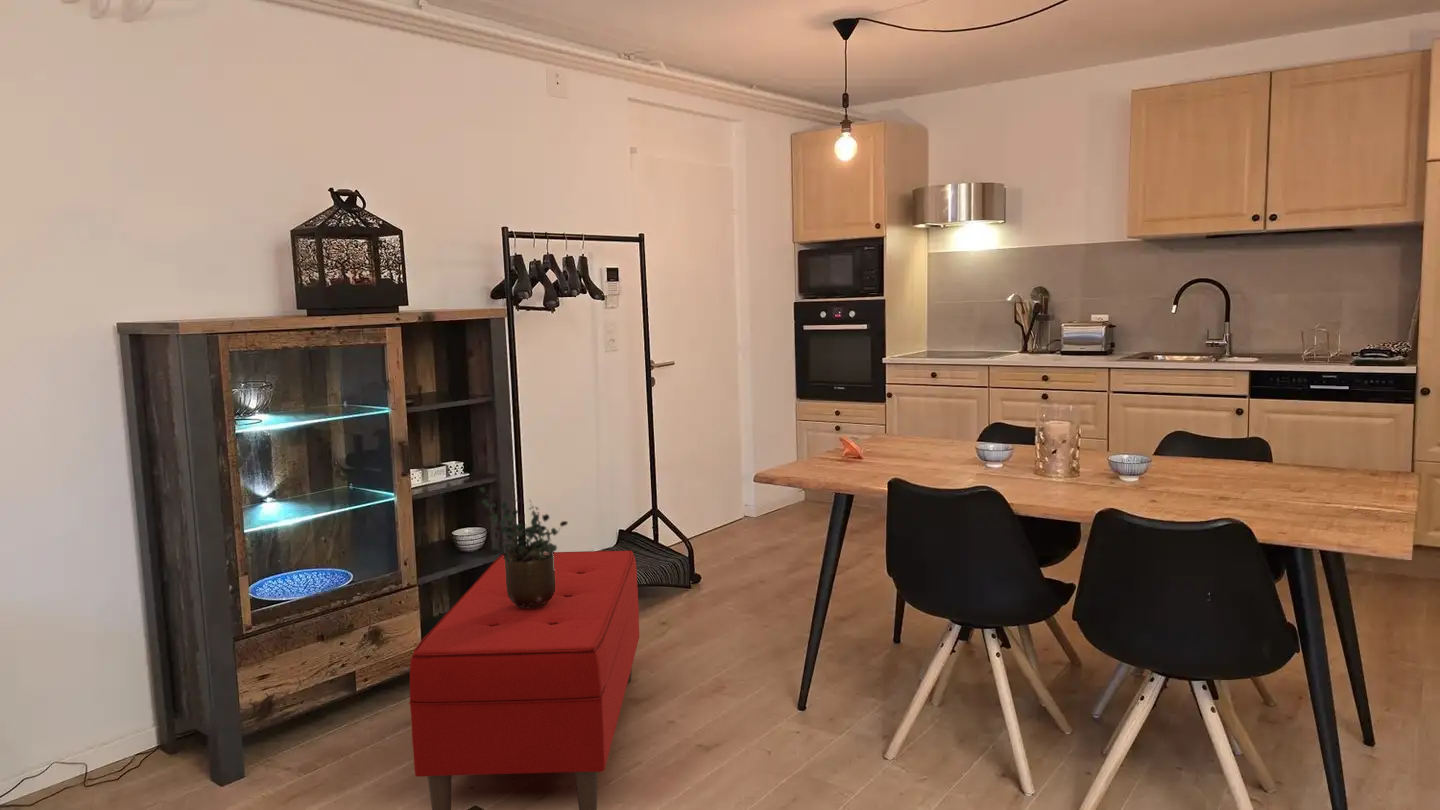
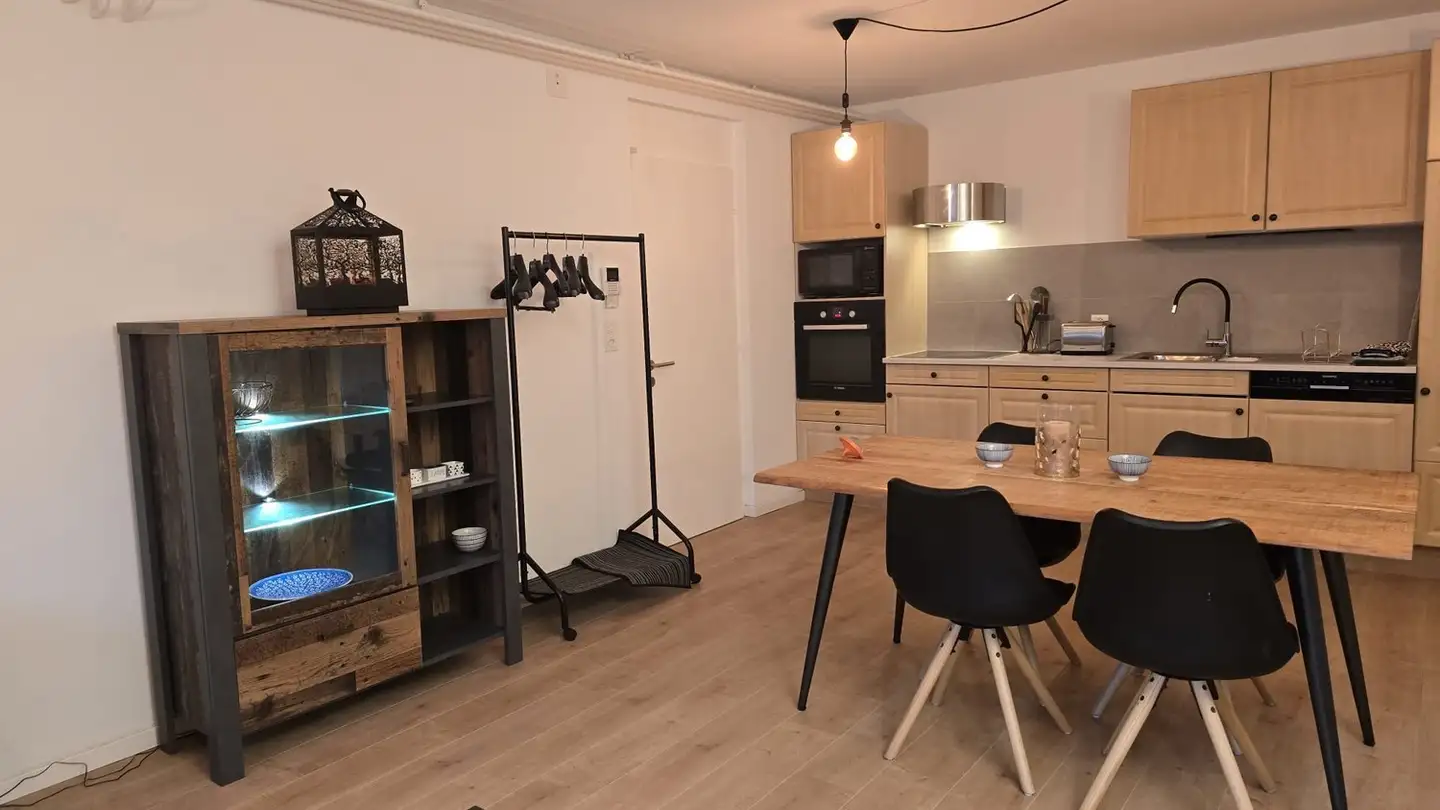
- potted plant (523, 544)
- bench (544, 668)
